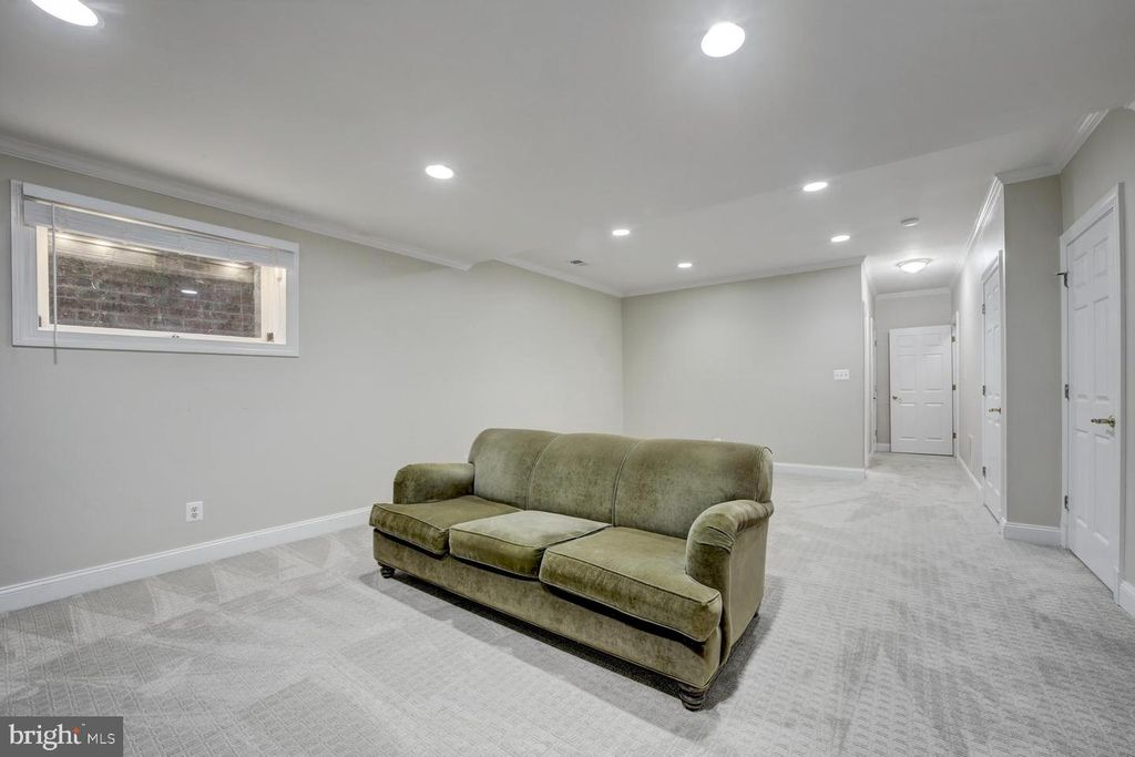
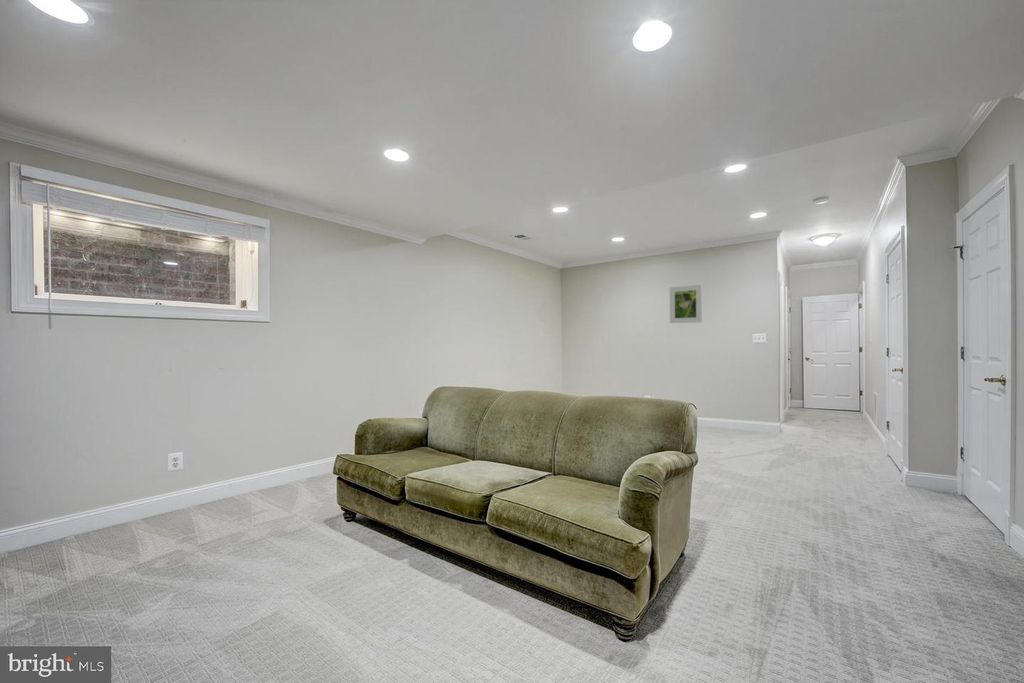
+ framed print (685, 304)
